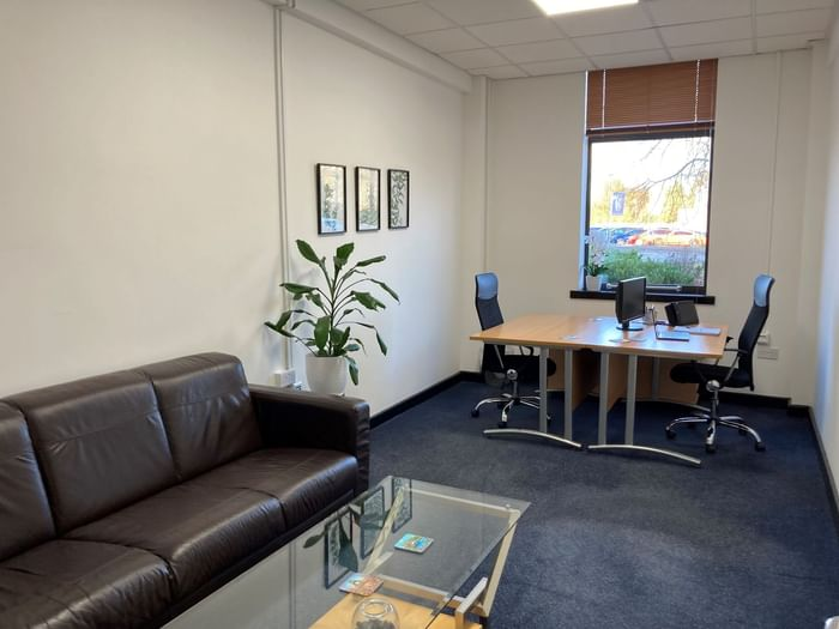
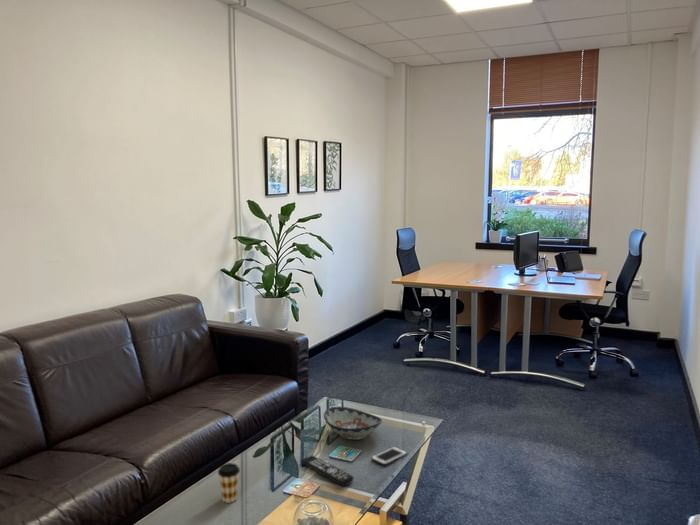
+ cell phone (389, 455)
+ remote control (326, 470)
+ decorative bowl (352, 425)
+ coffee cup (229, 483)
